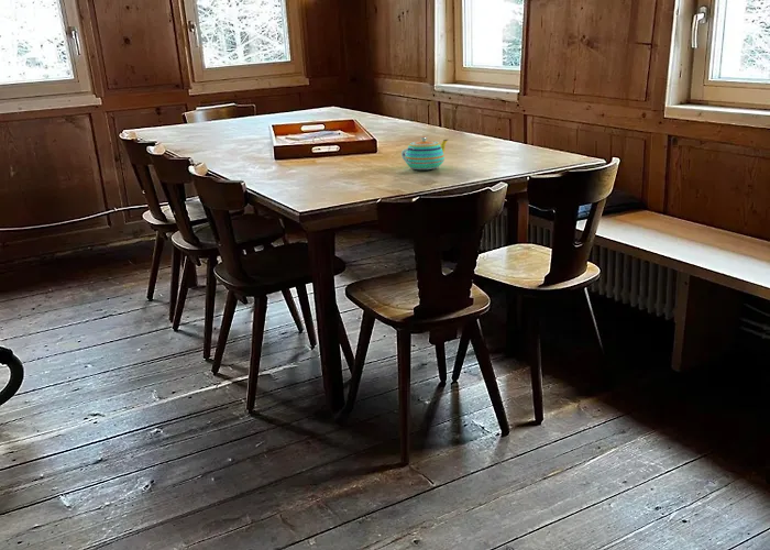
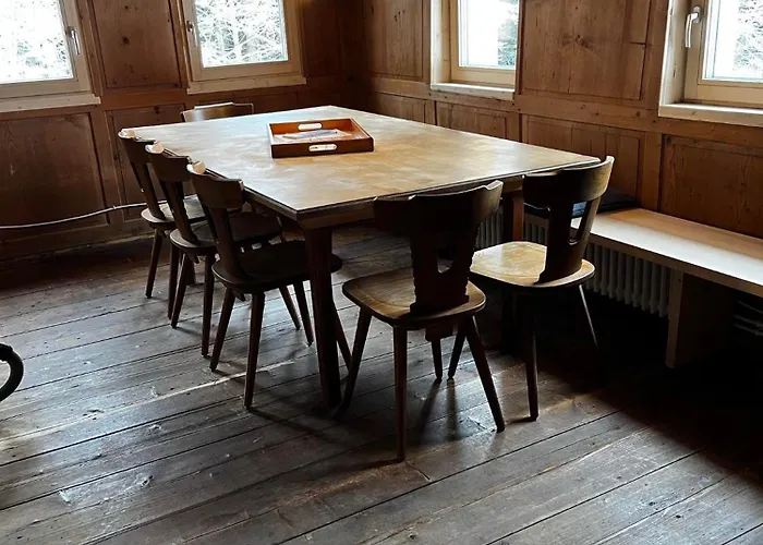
- teapot (426, 152)
